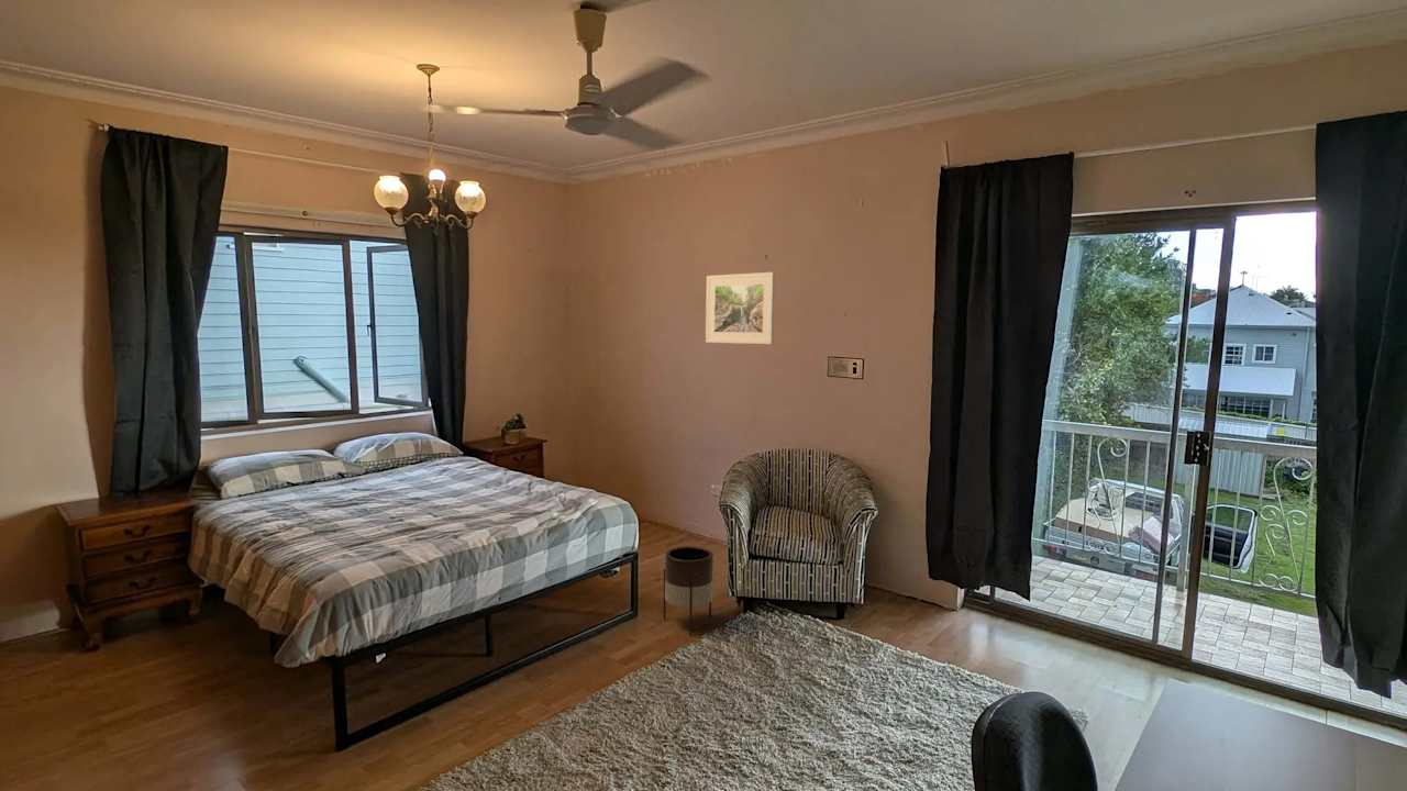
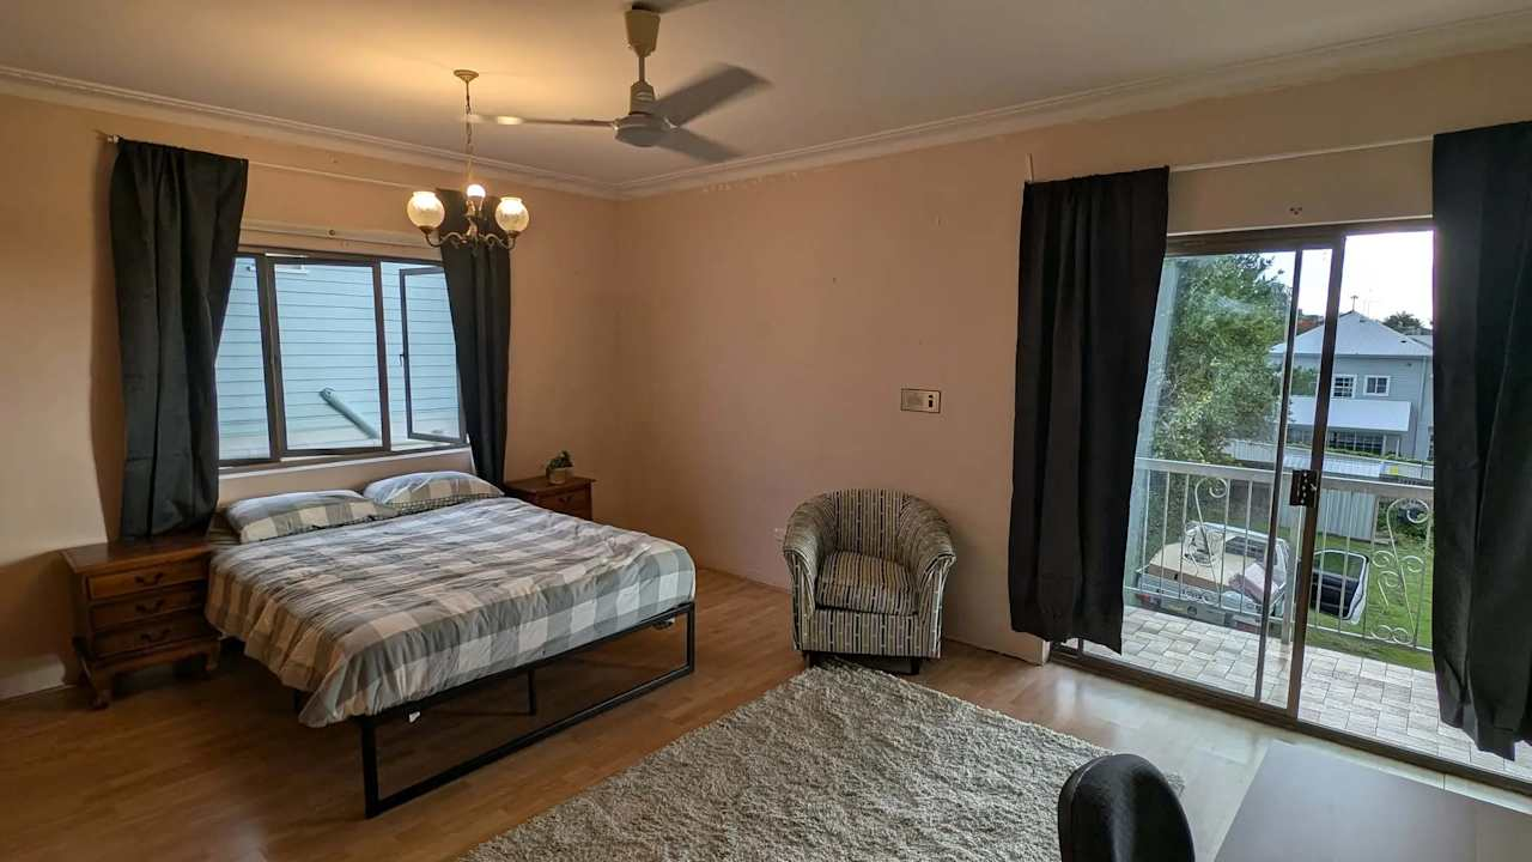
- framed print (739, 309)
- planter (686, 588)
